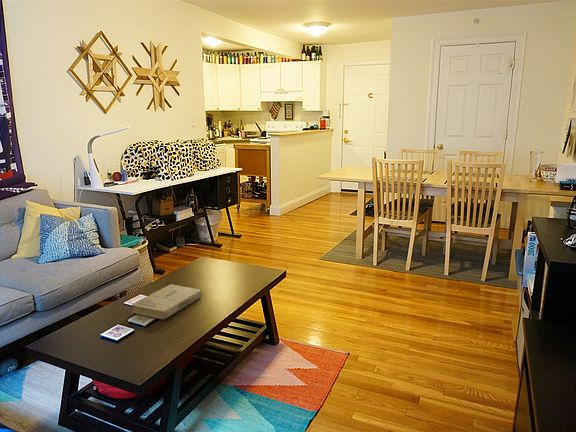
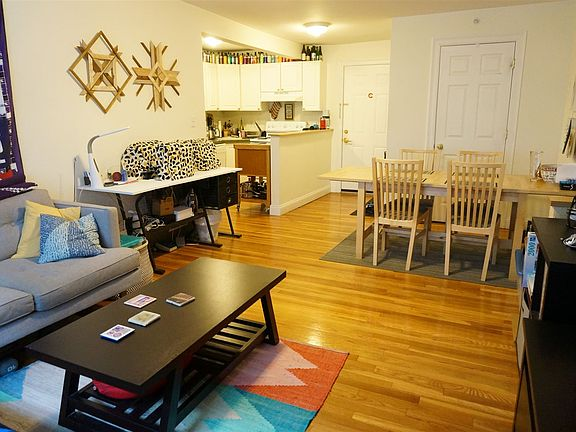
- book (168, 300)
